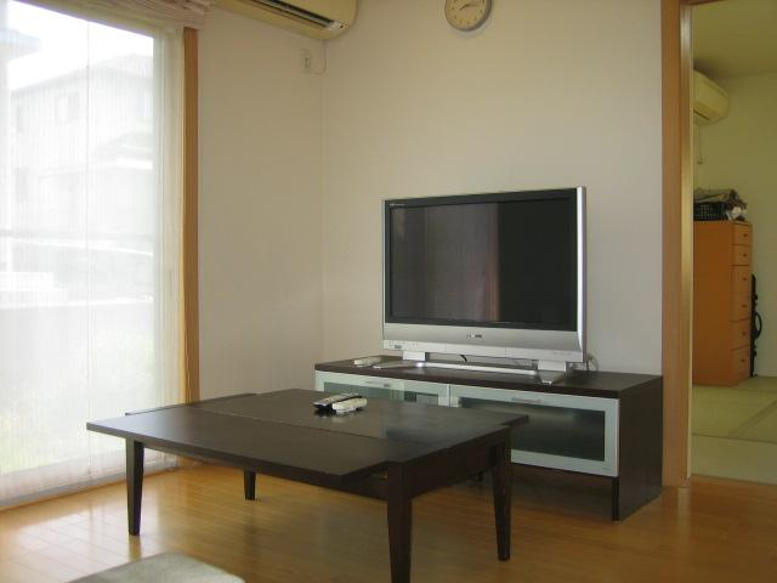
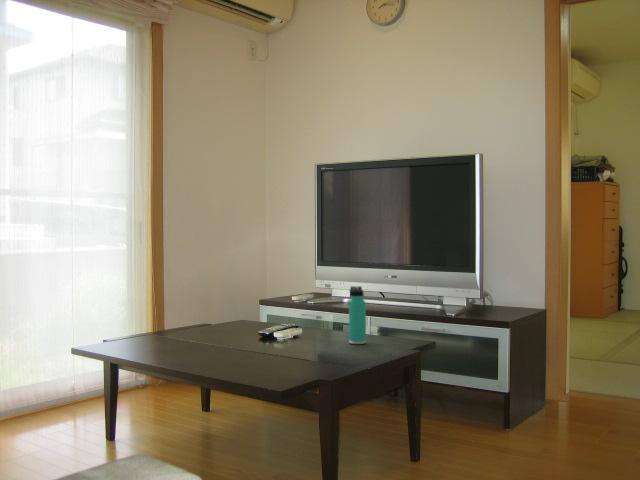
+ thermos bottle (357, 314)
